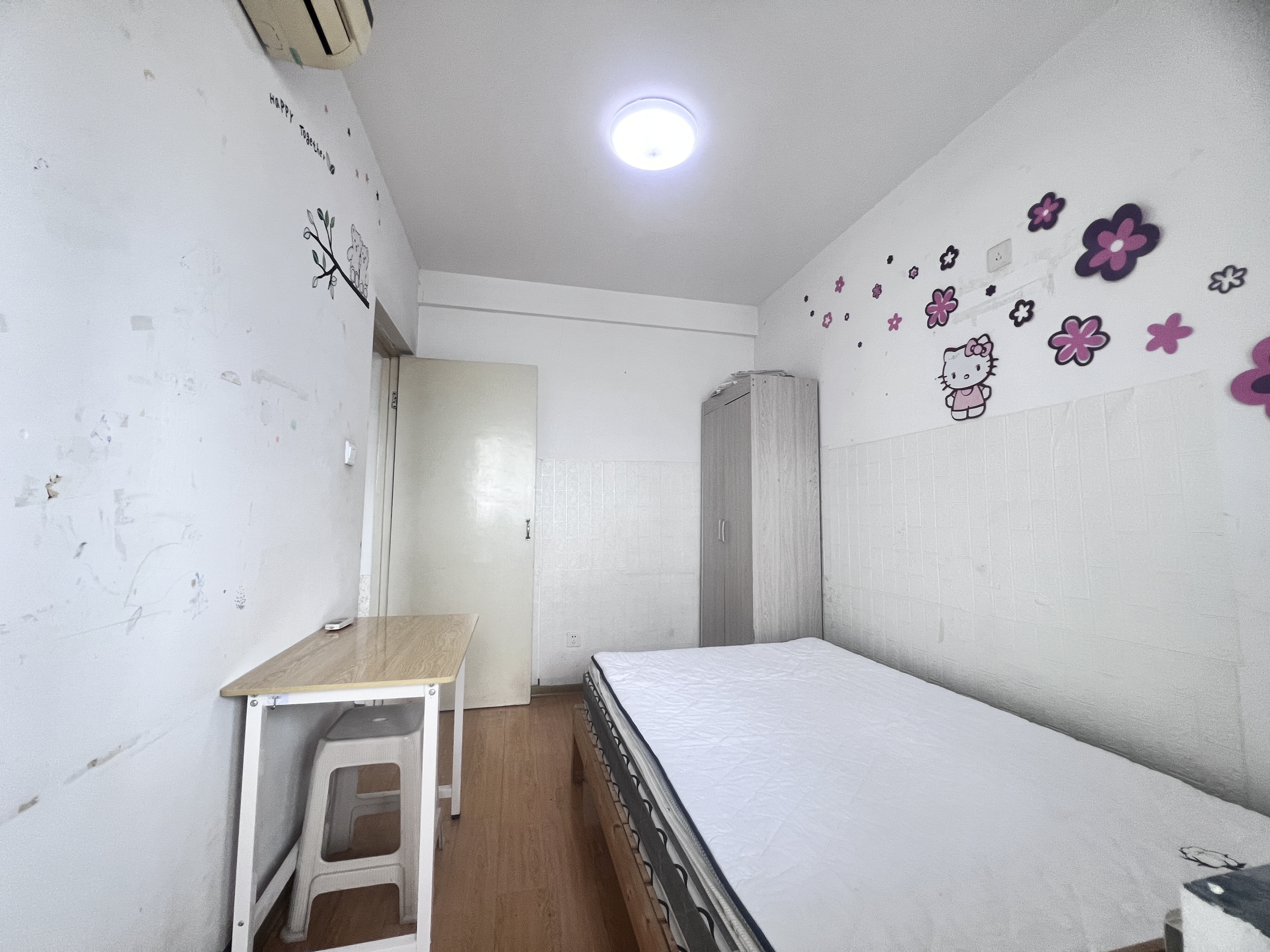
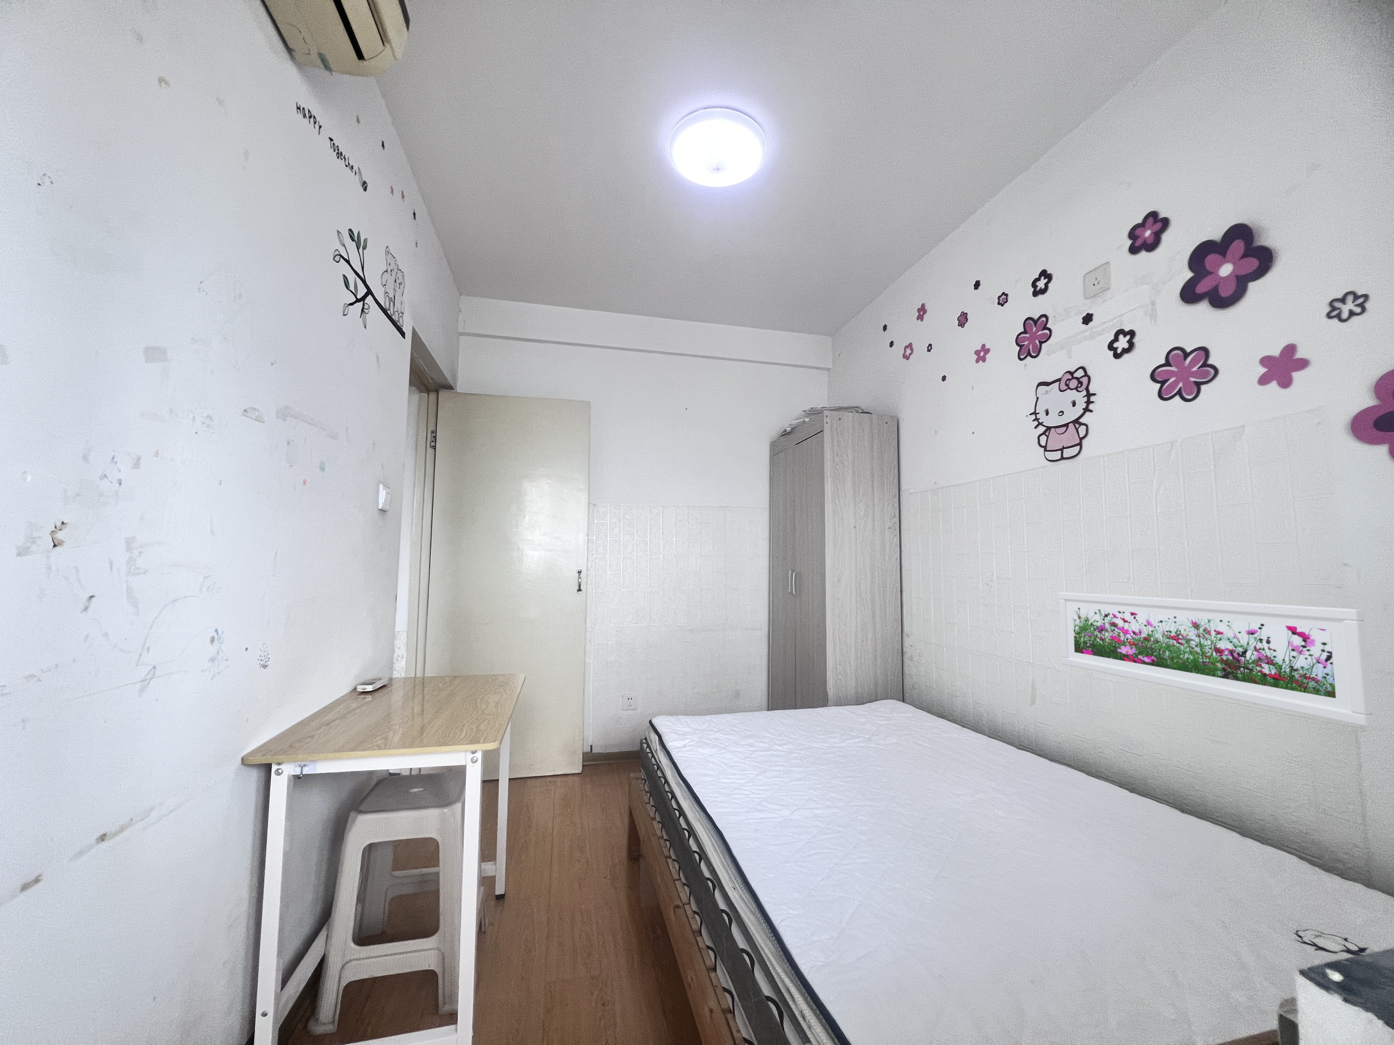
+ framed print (1178, 643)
